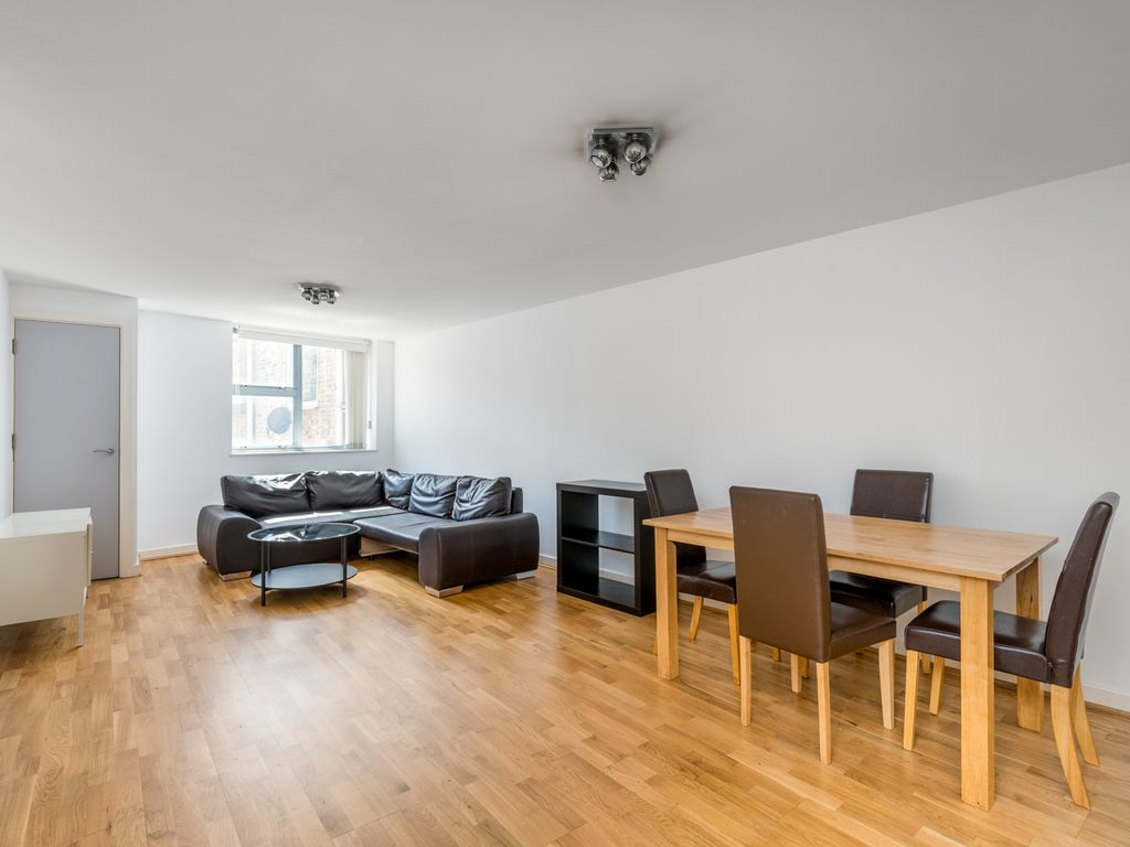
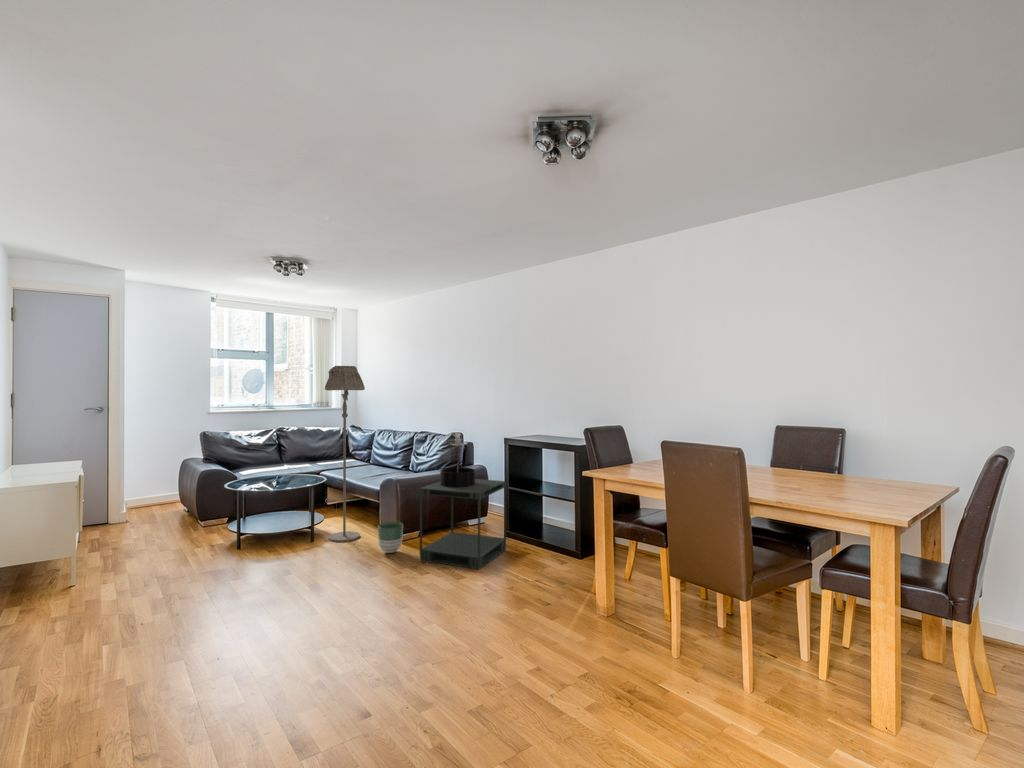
+ side table (452, 519)
+ table lamp (457, 467)
+ planter (390, 538)
+ floor lamp (344, 451)
